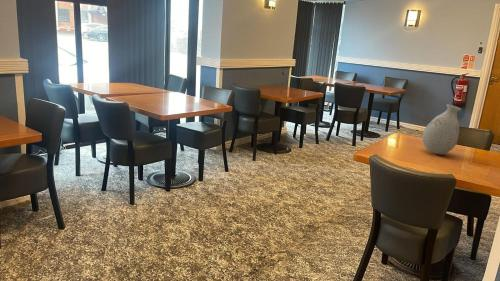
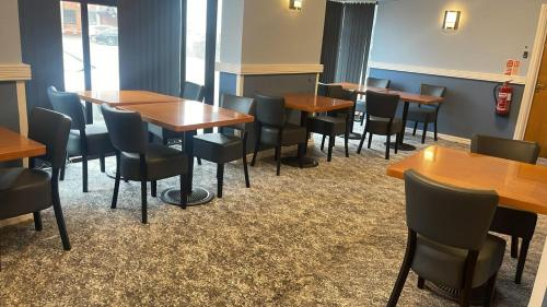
- vase (441, 128)
